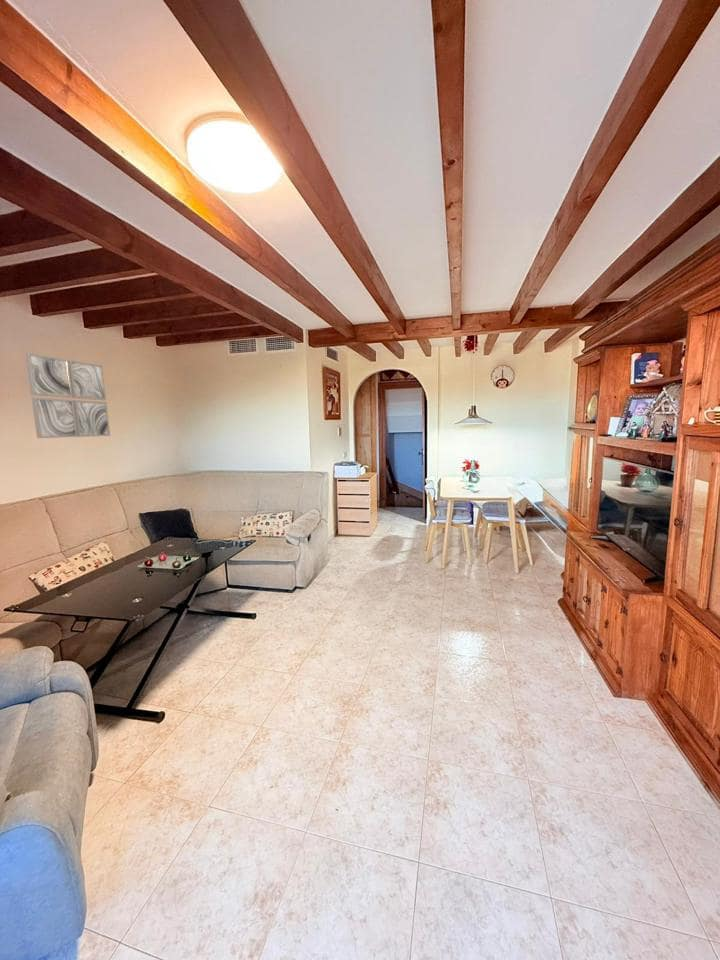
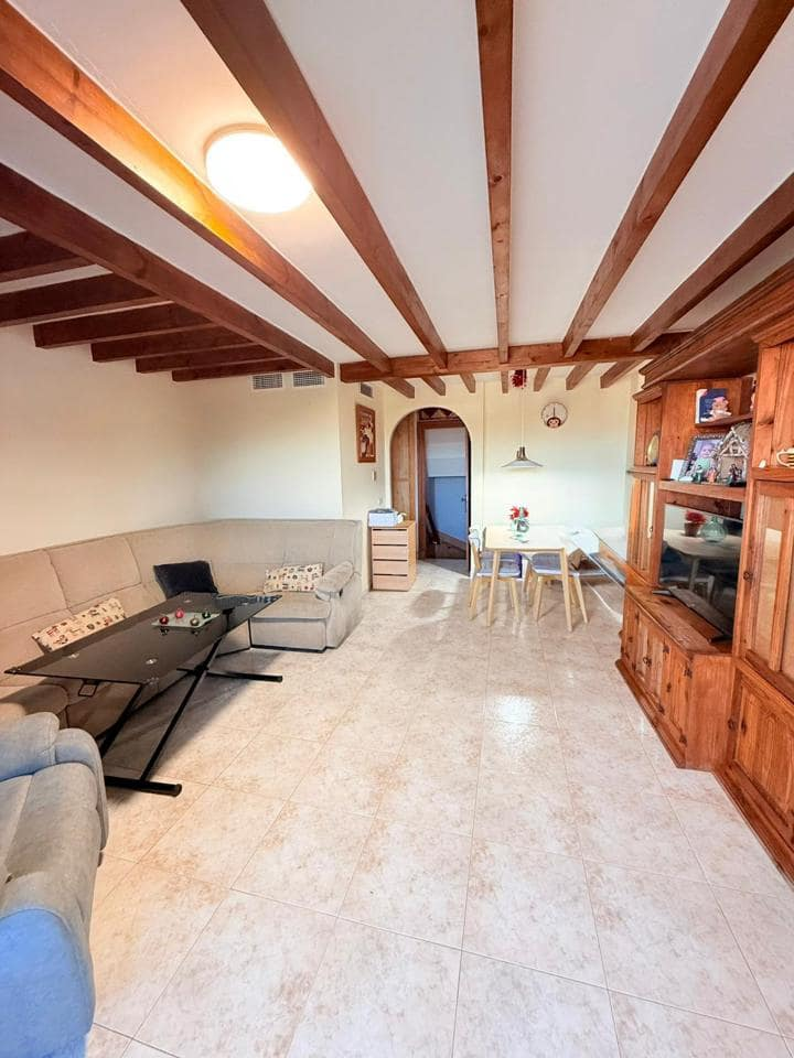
- wall art (72, 400)
